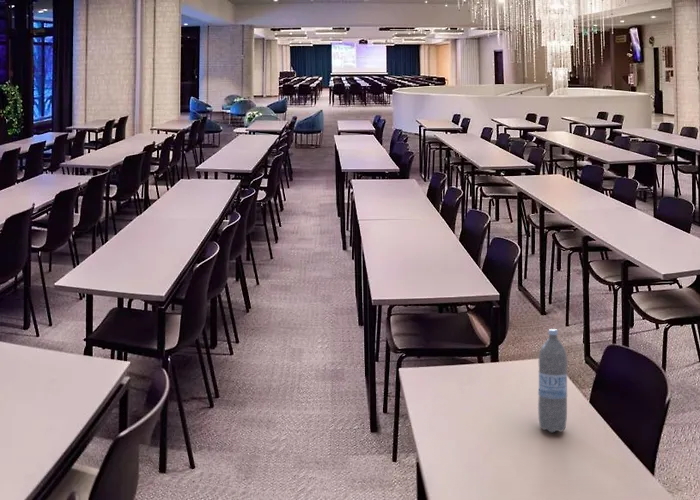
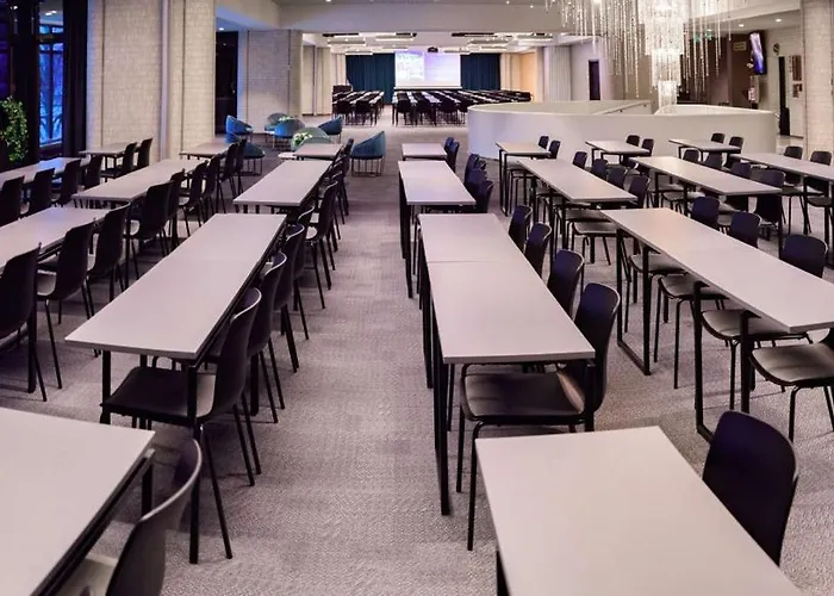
- water bottle (552, 380)
